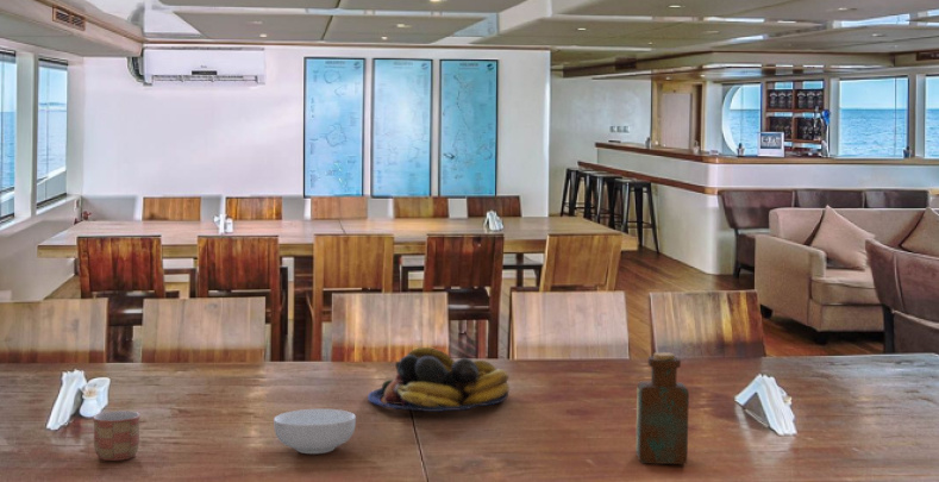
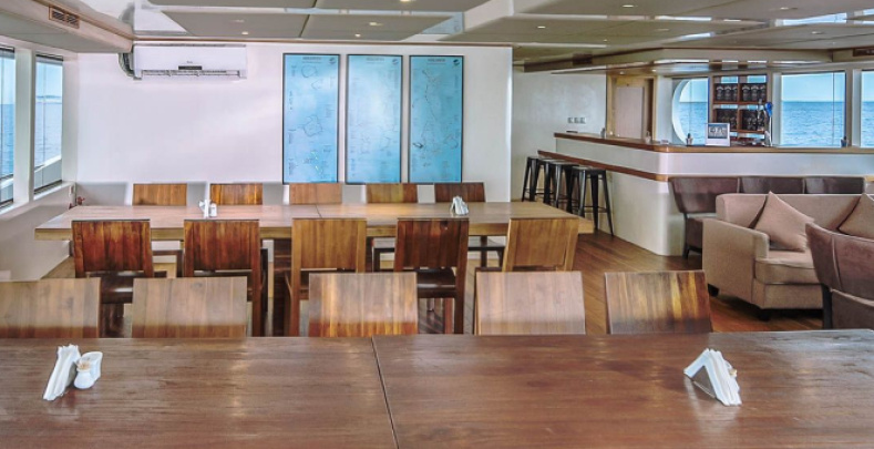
- bottle (662, 406)
- fruit bowl (437, 373)
- mug (118, 434)
- cereal bowl (314, 432)
